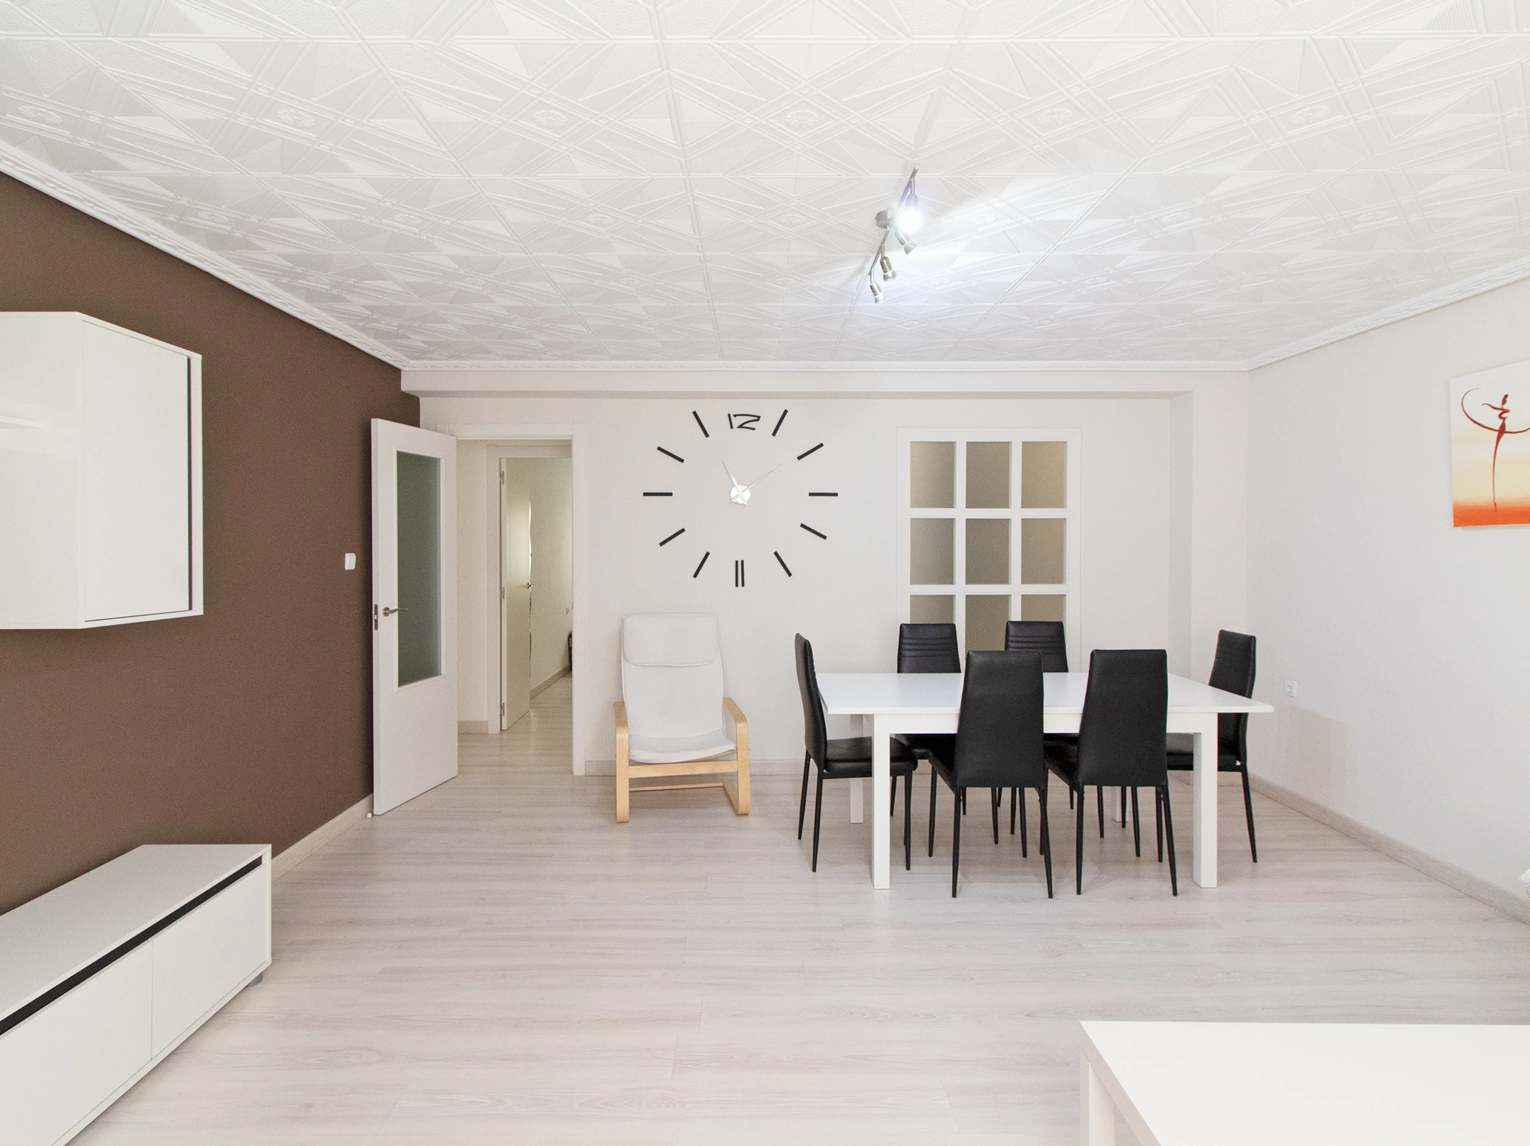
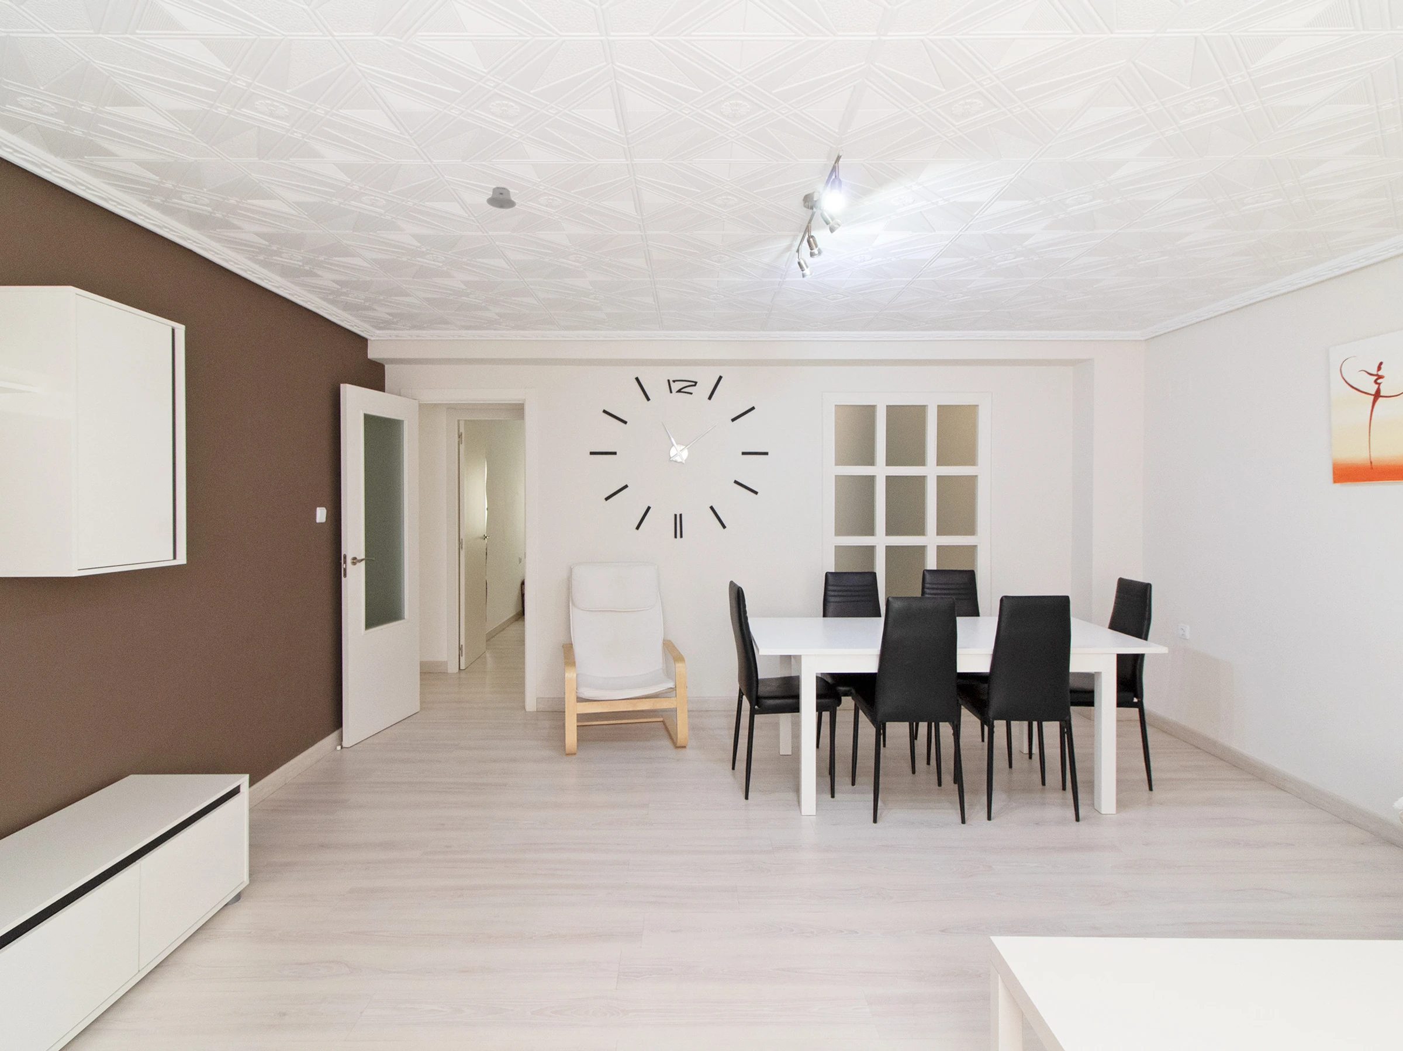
+ recessed light (500, 198)
